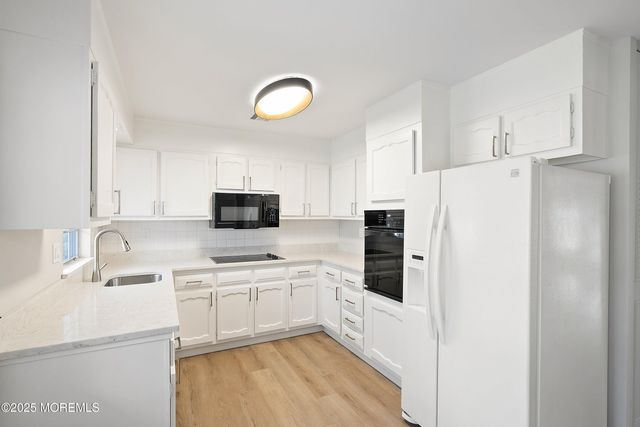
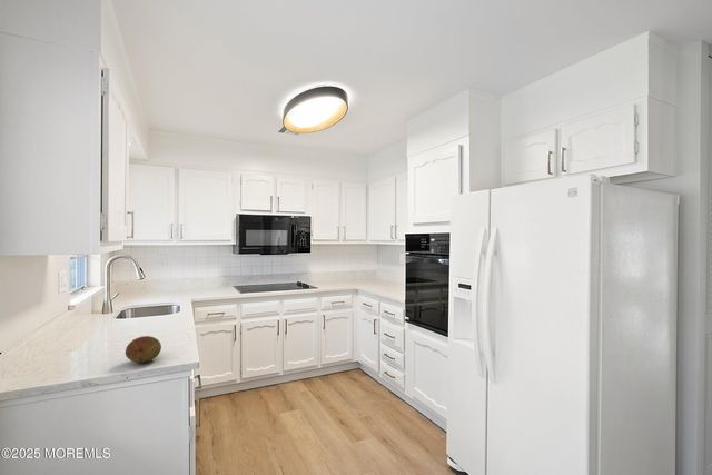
+ fruit (144, 348)
